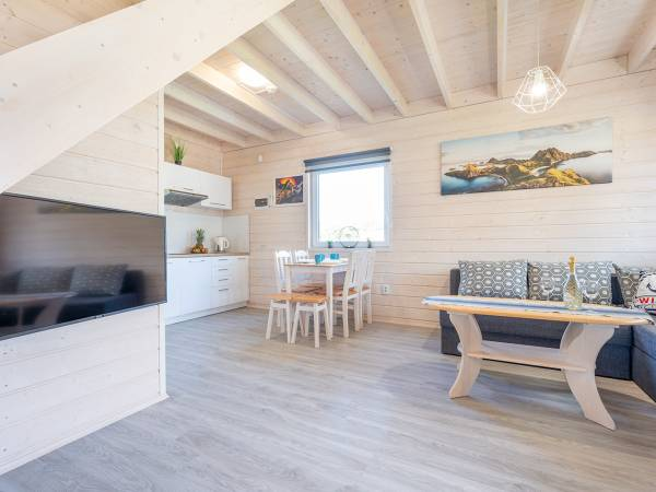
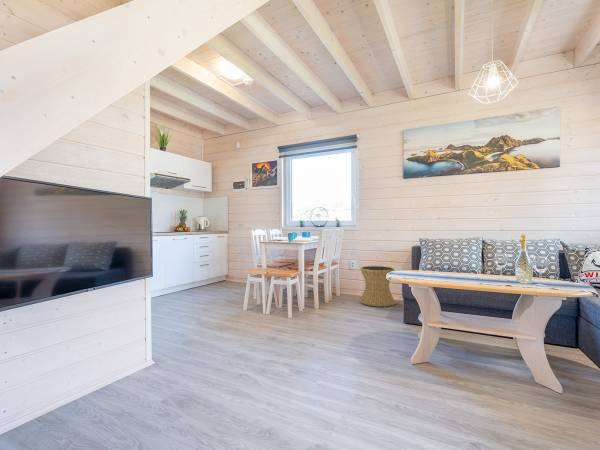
+ side table (377, 285)
